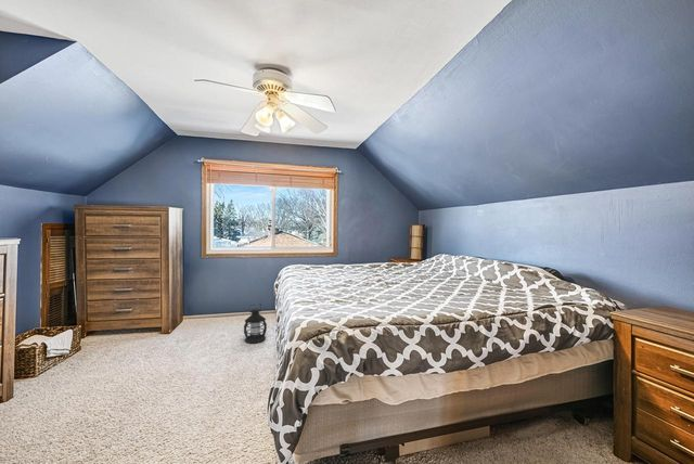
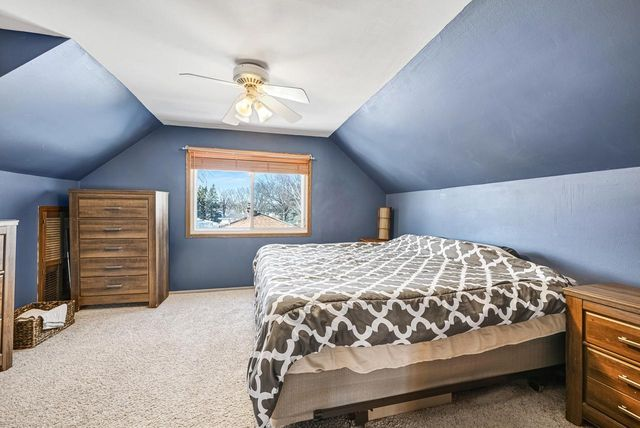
- lantern (255, 322)
